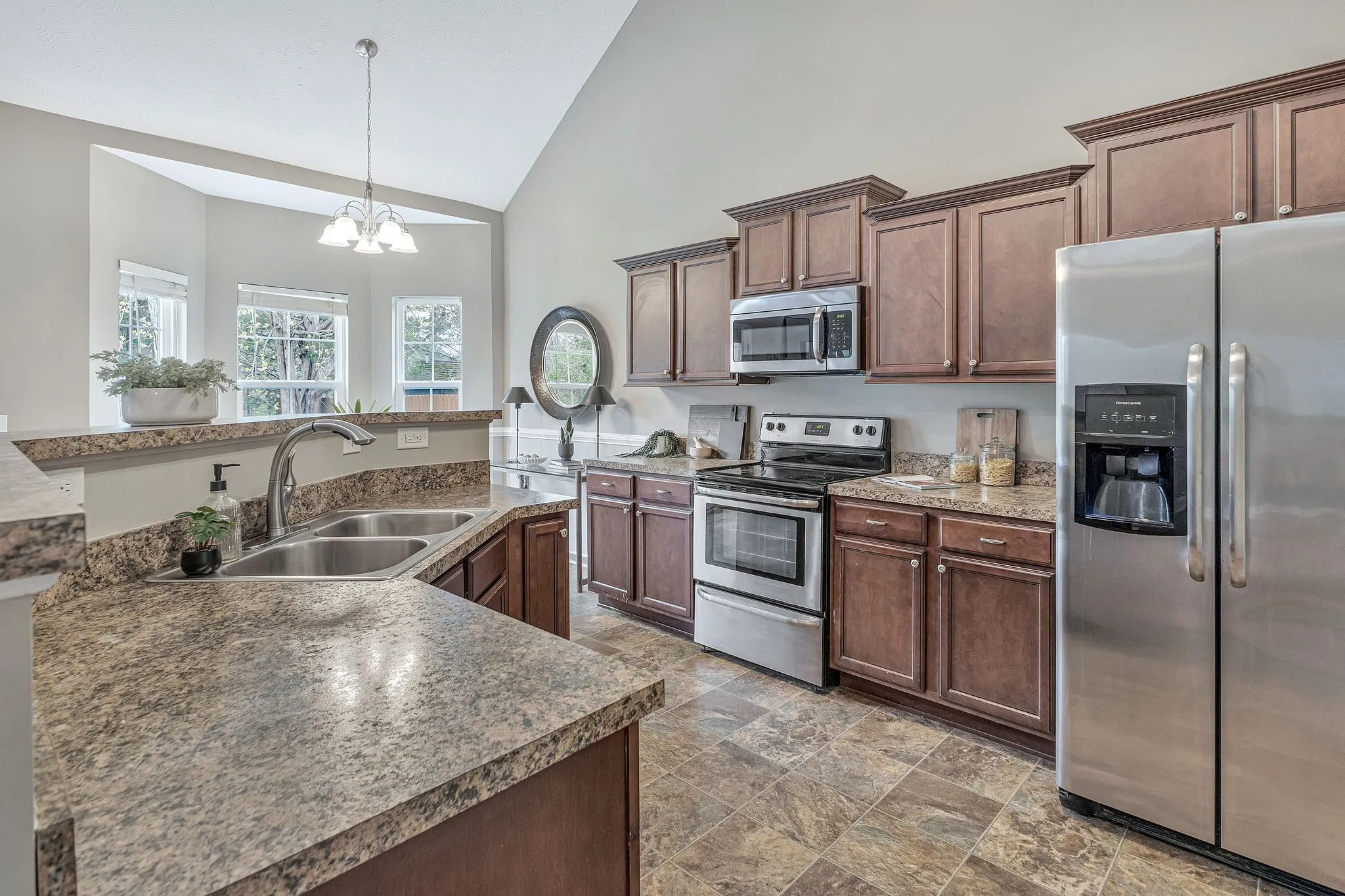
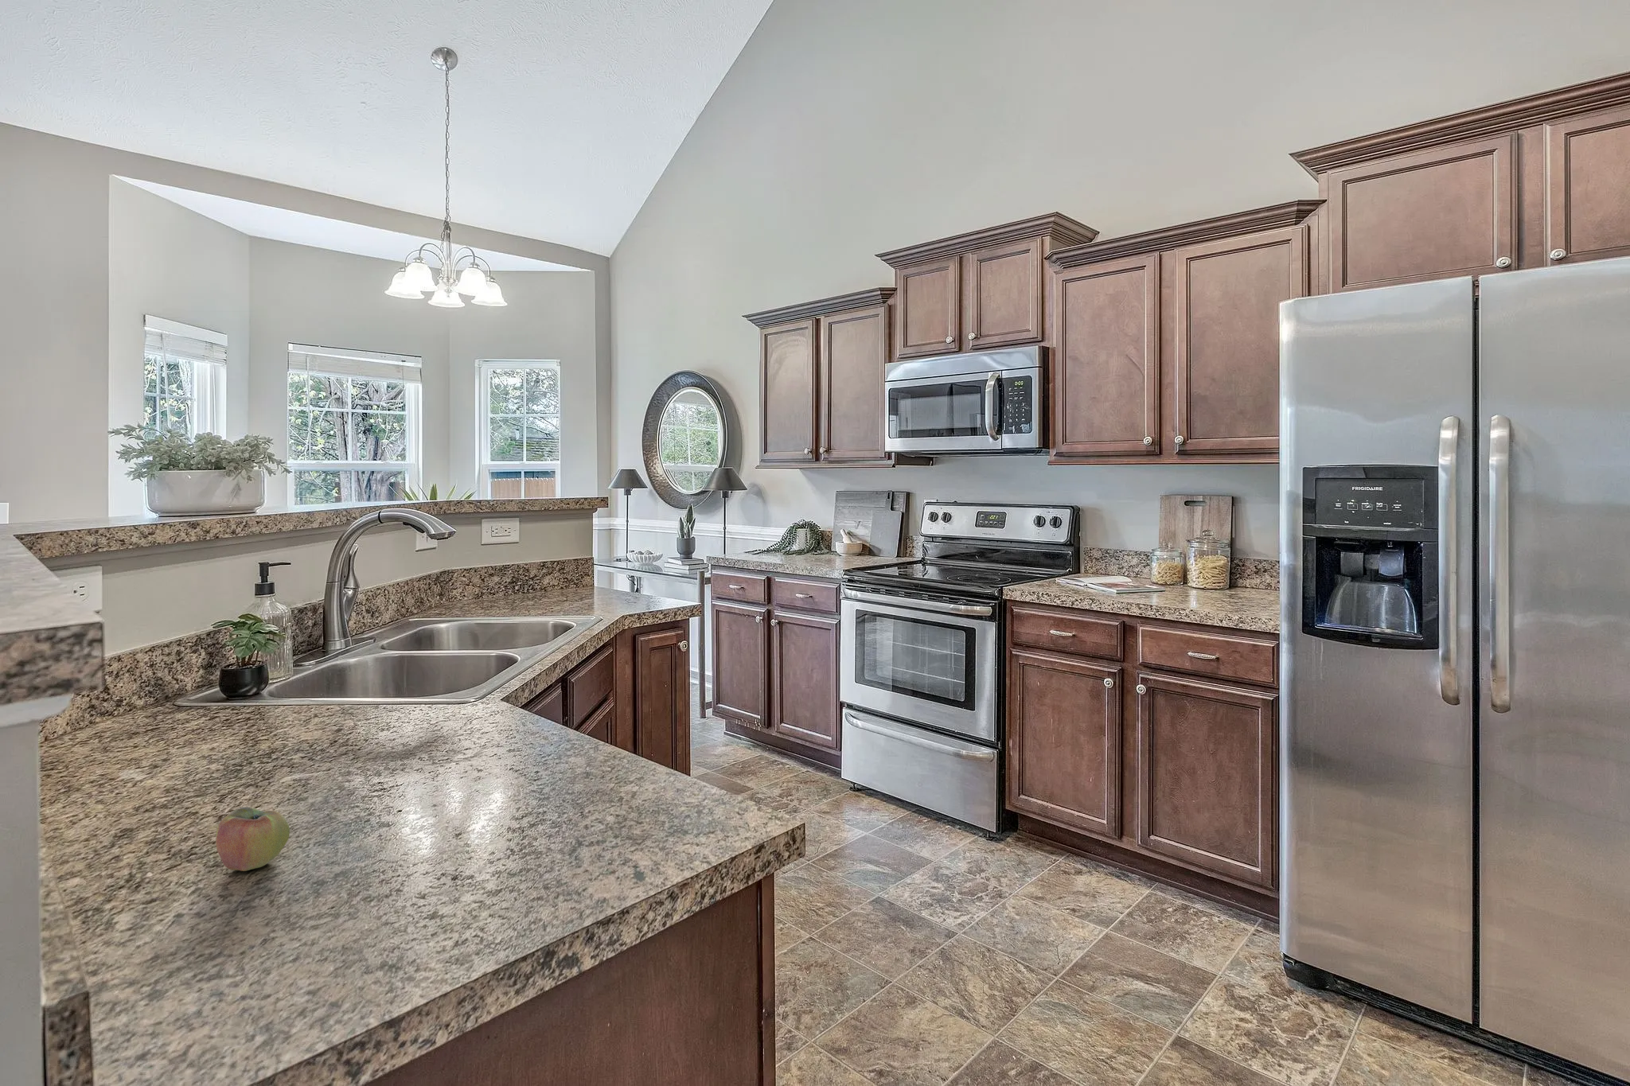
+ apple (245, 838)
